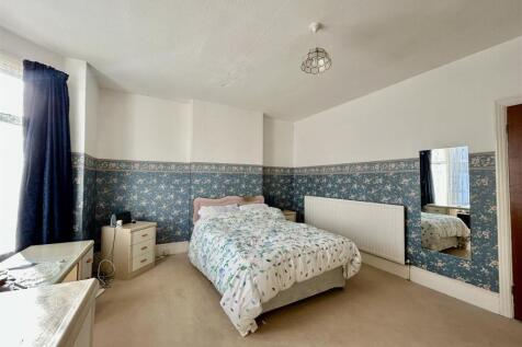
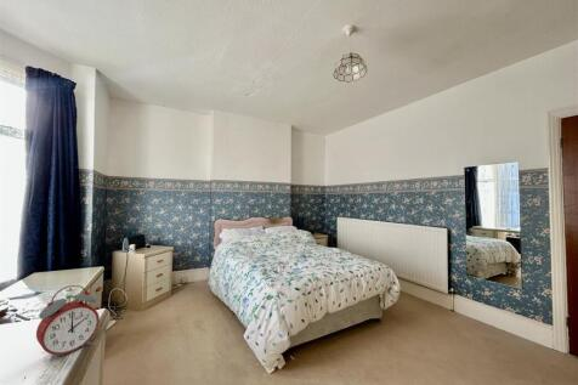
+ alarm clock (69, 317)
